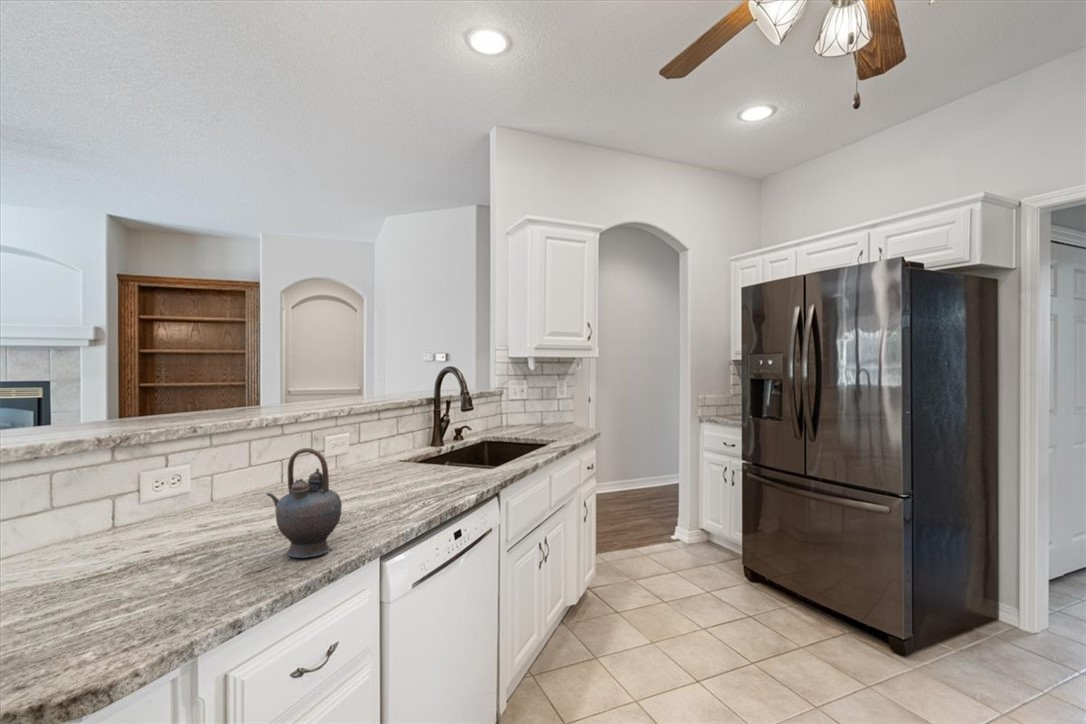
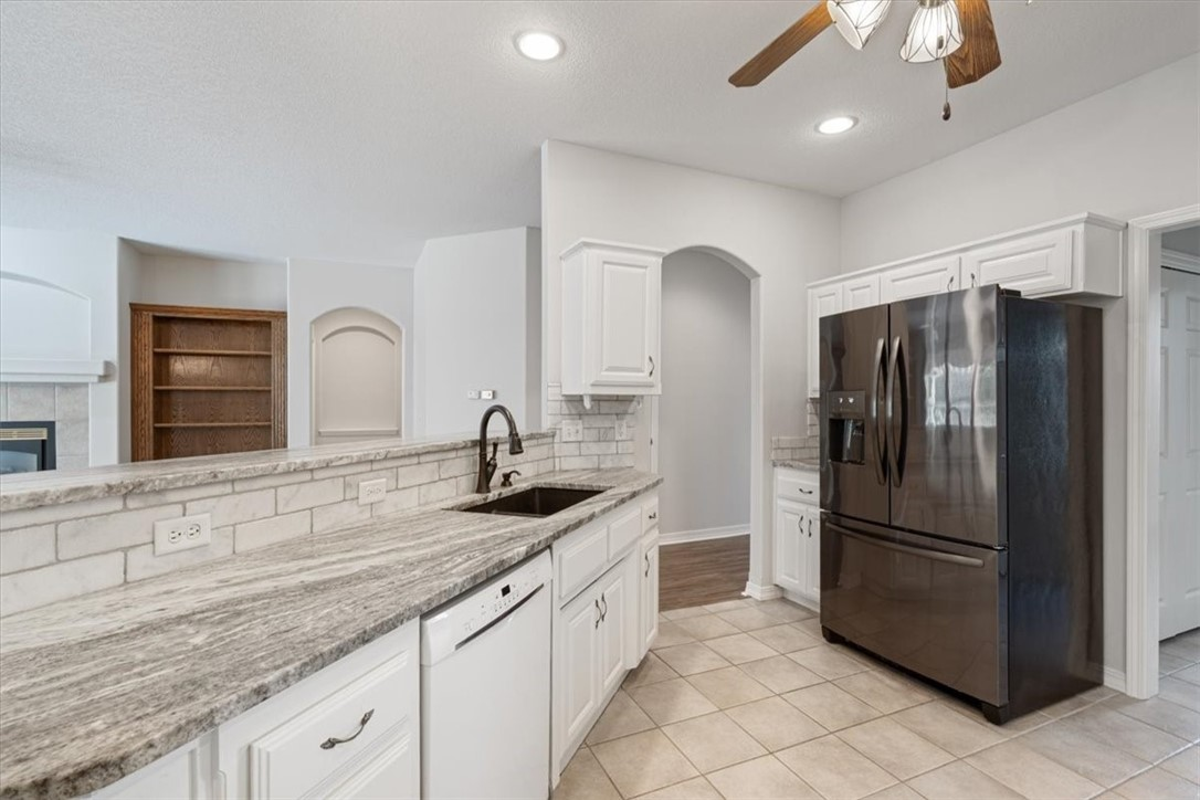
- teapot (302, 500)
